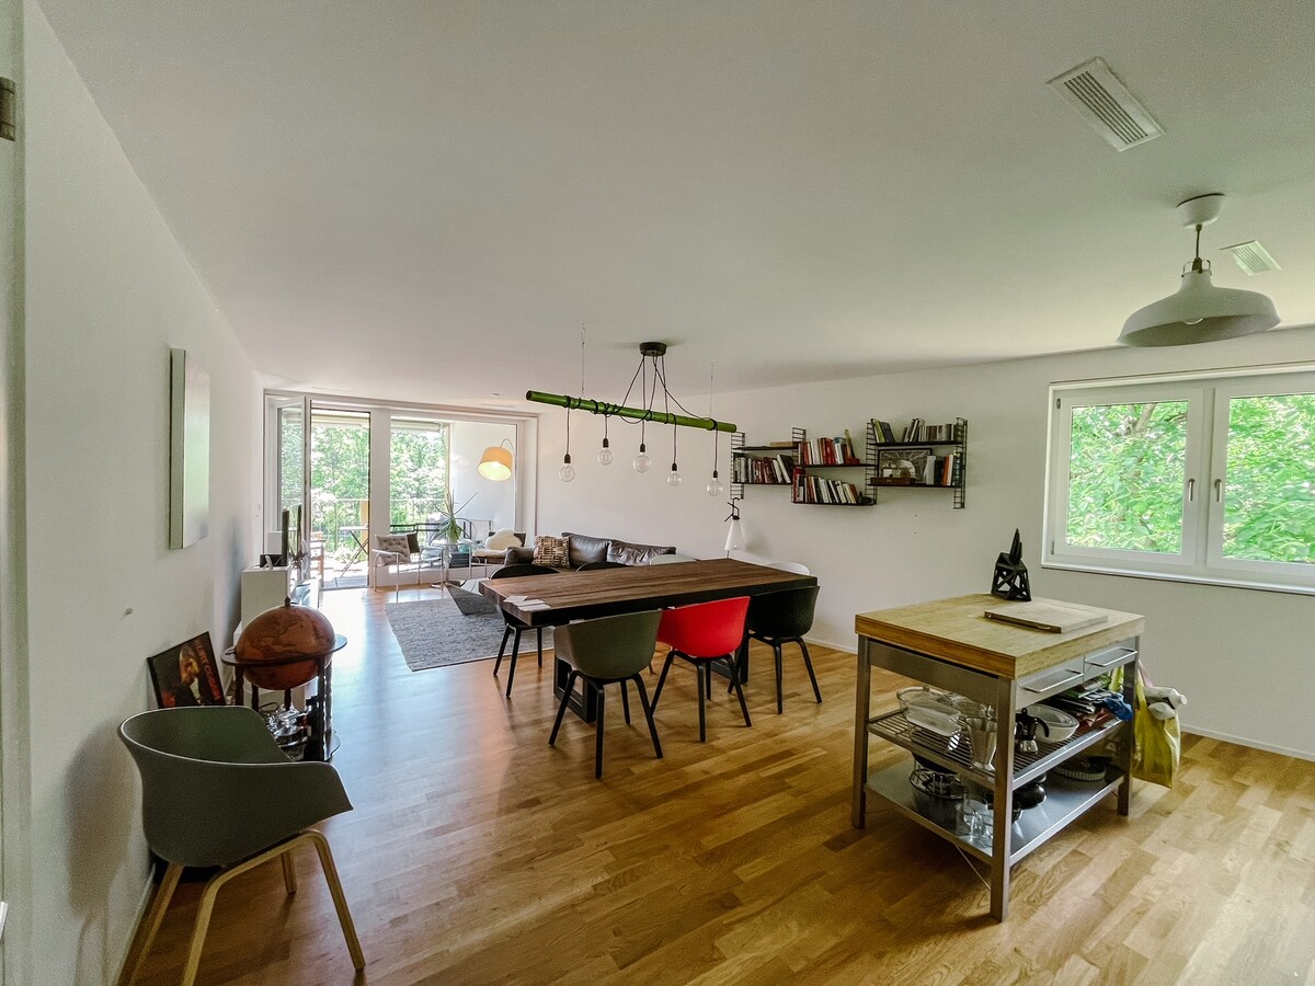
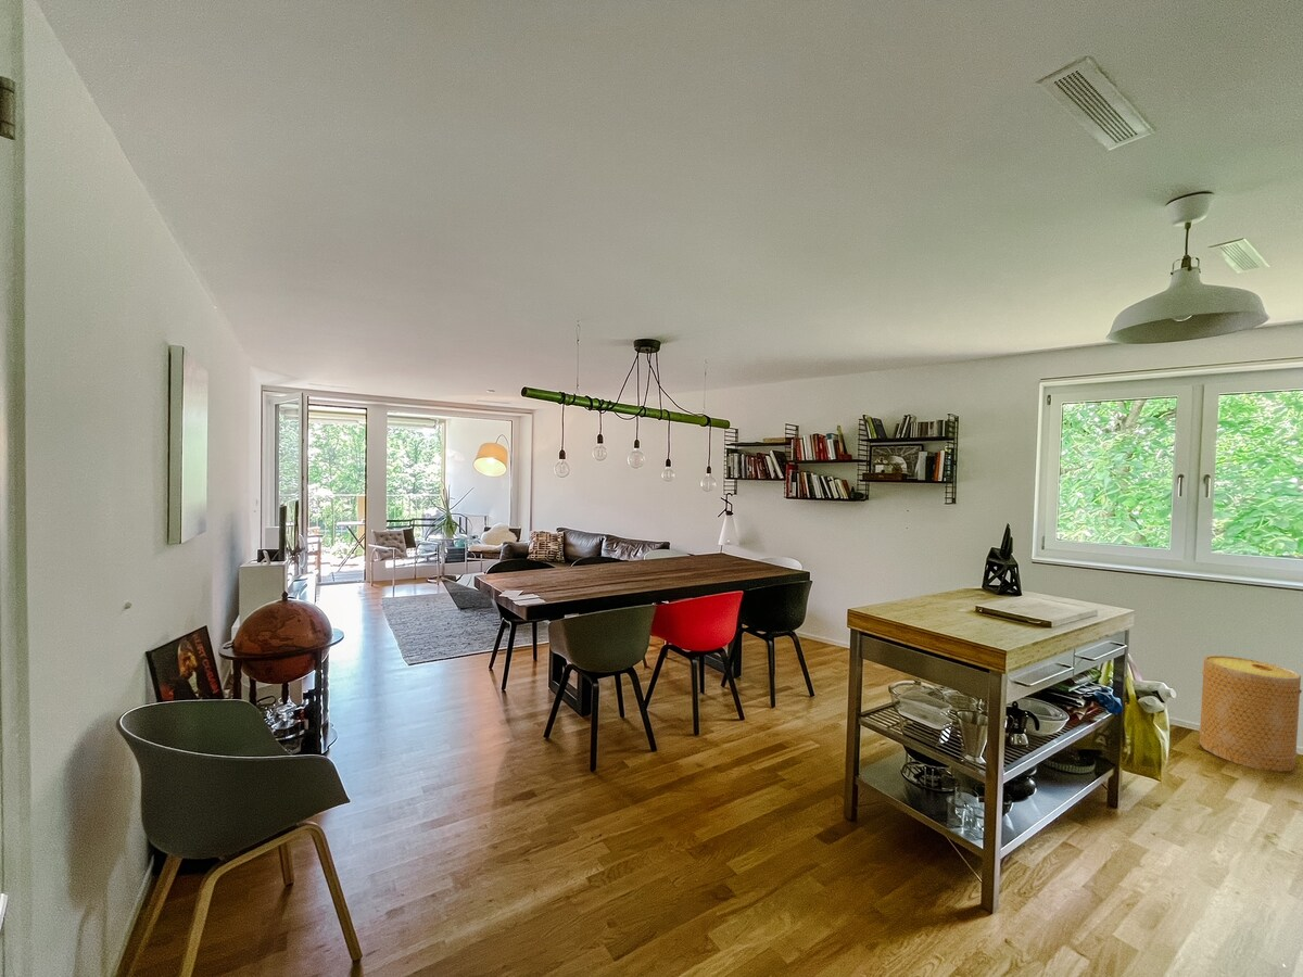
+ basket (1248, 710)
